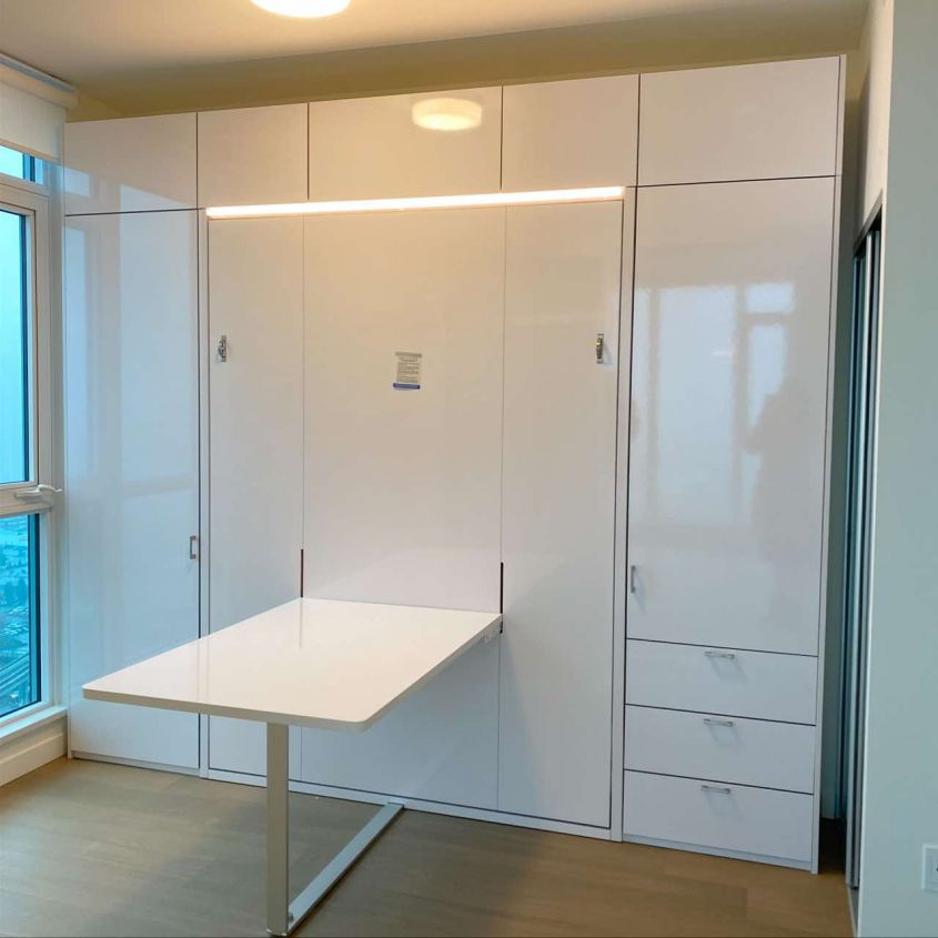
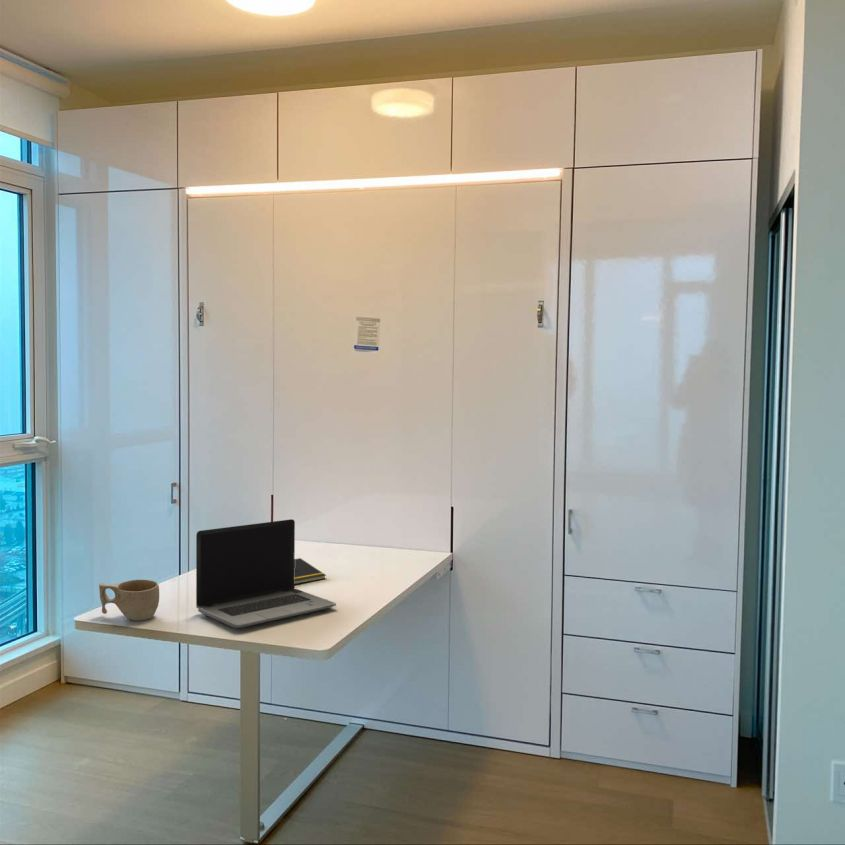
+ laptop computer (267, 571)
+ cup (129, 600)
+ notepad (294, 572)
